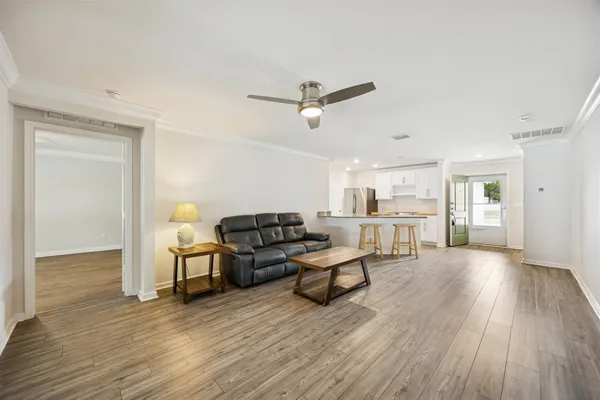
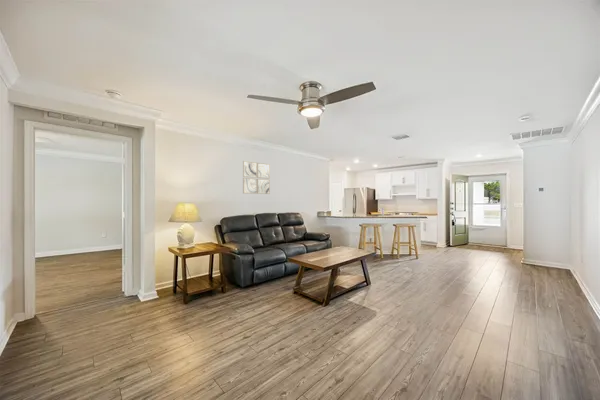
+ wall art (256, 177)
